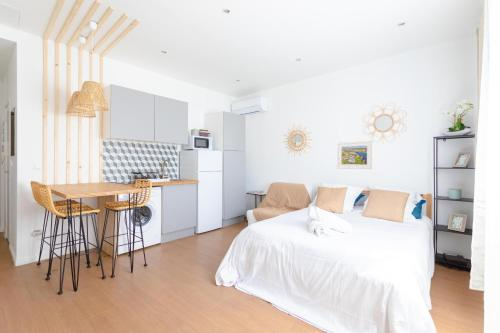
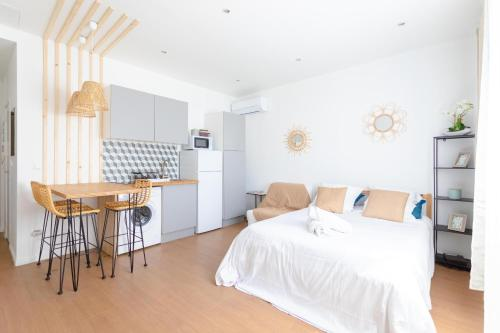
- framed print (353, 155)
